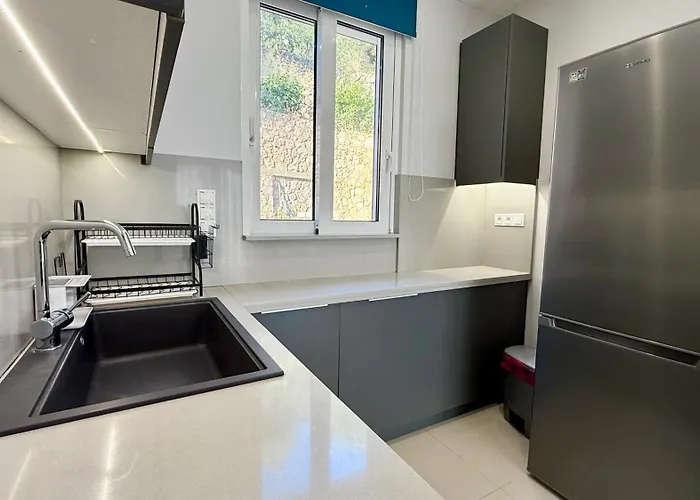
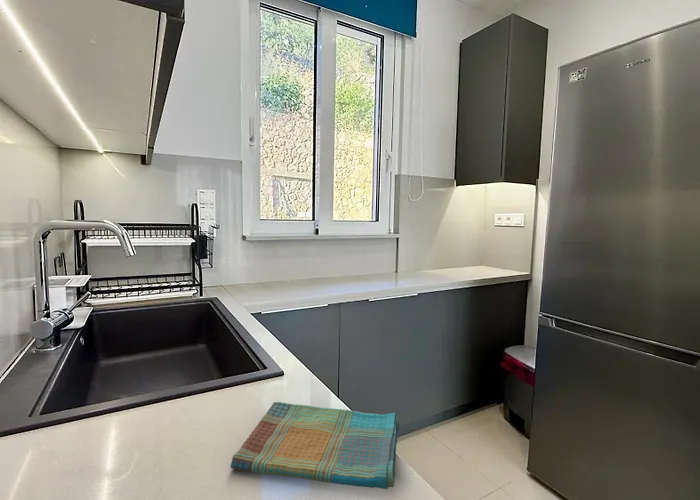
+ dish towel (323, 437)
